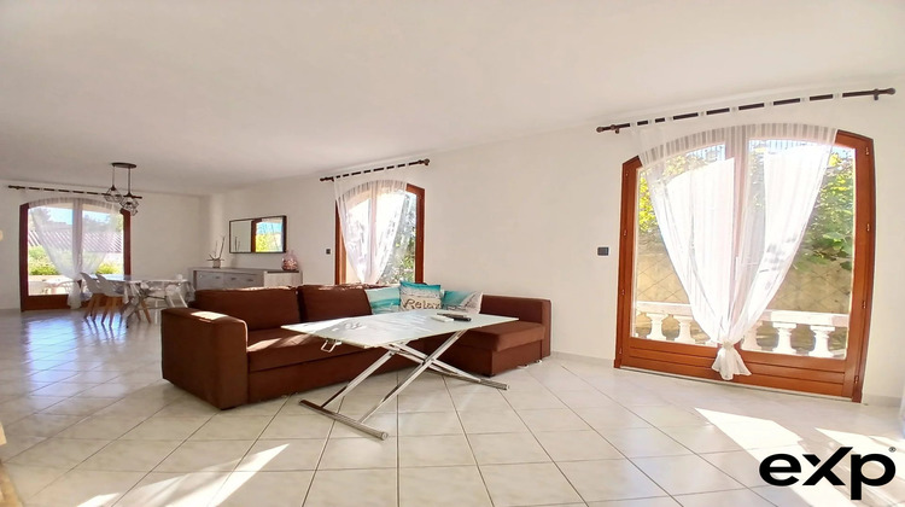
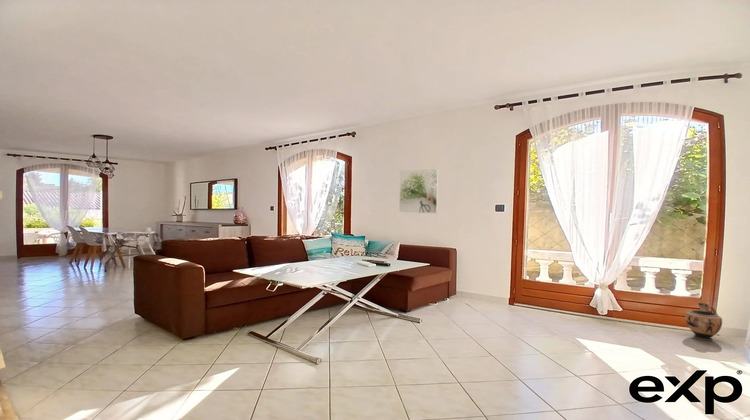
+ ceramic jug (703, 320)
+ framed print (418, 191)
